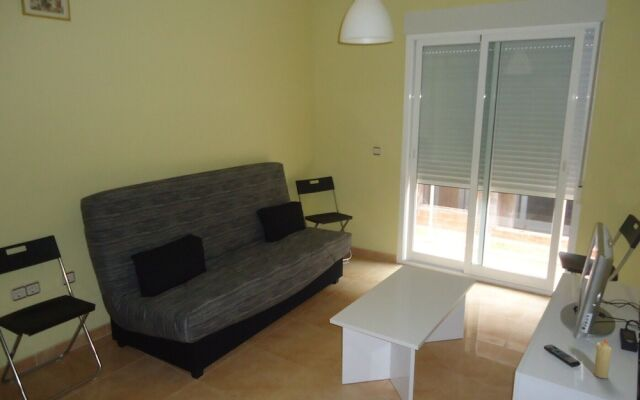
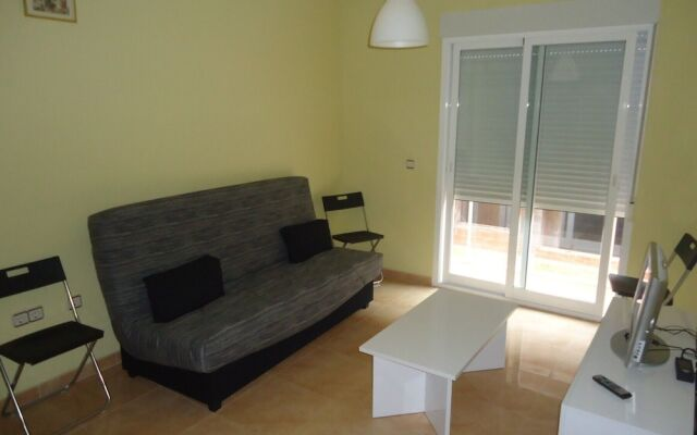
- candle (602, 356)
